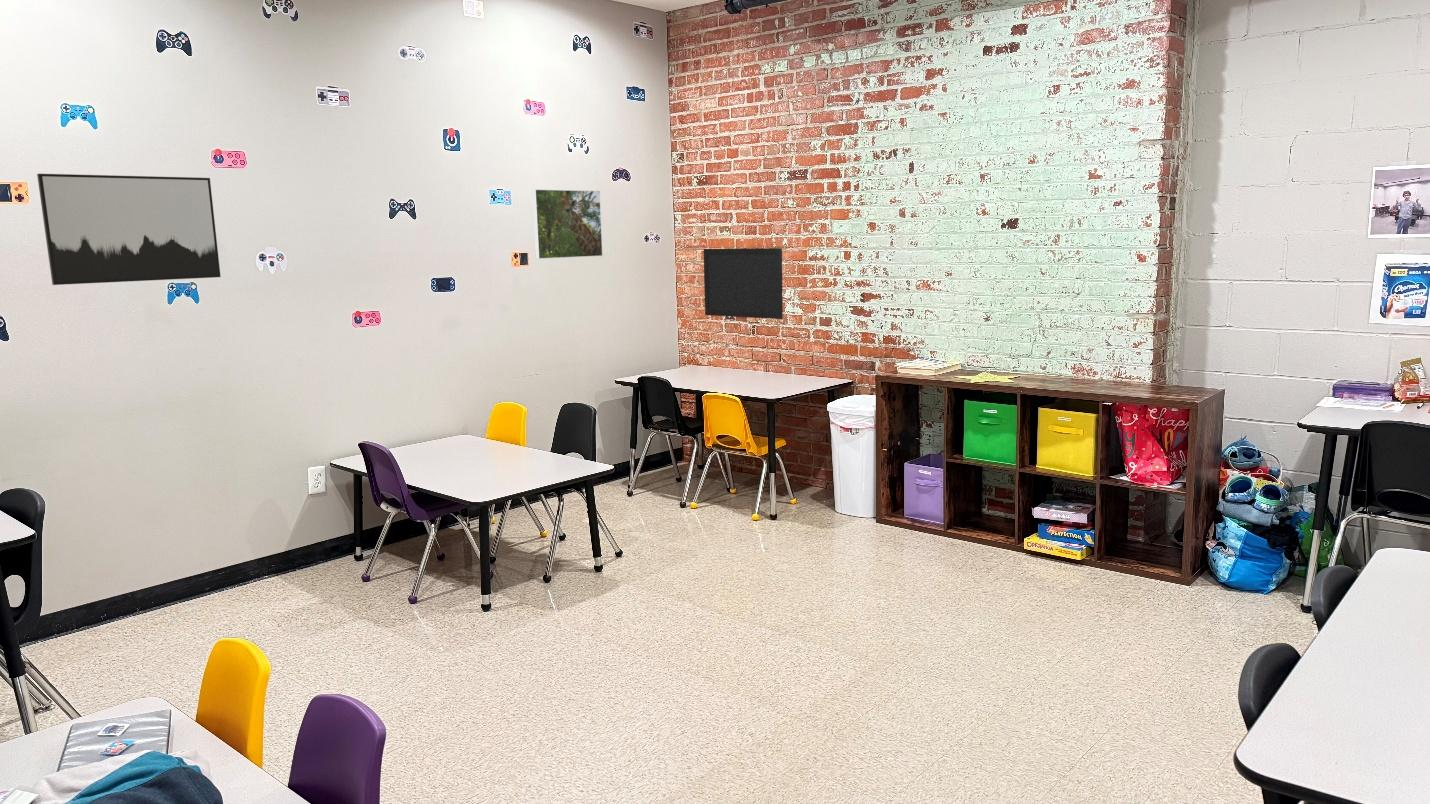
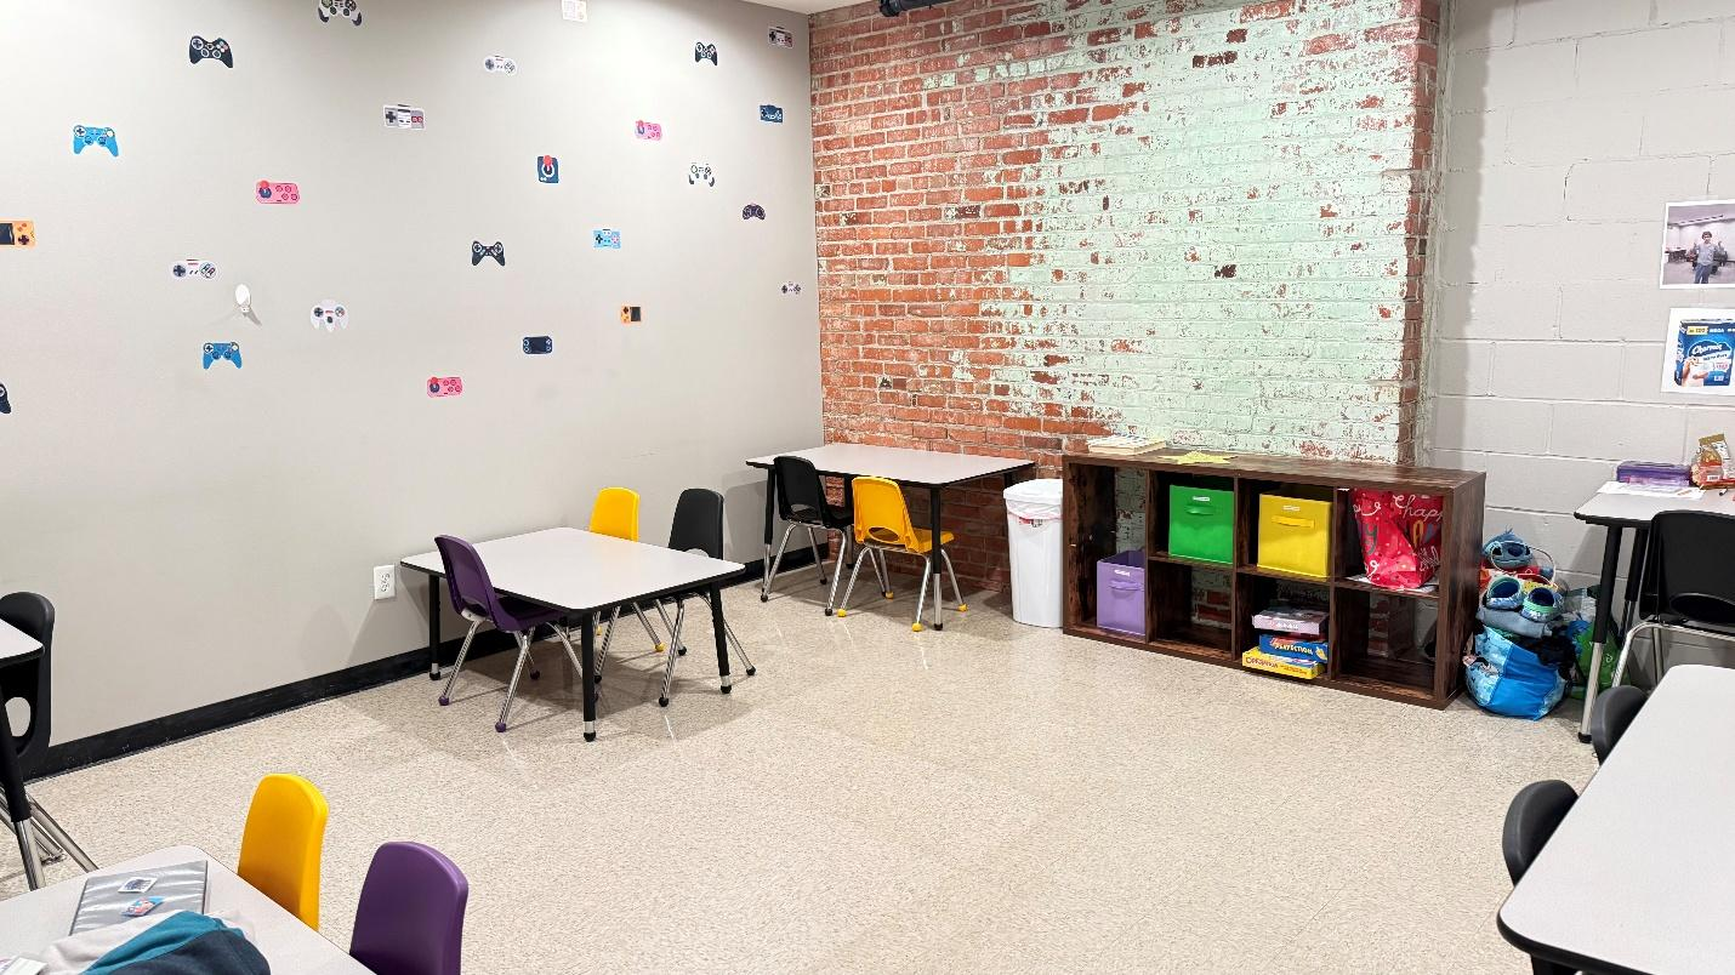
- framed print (568, 224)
- wall art (134, 228)
- wall art (742, 283)
